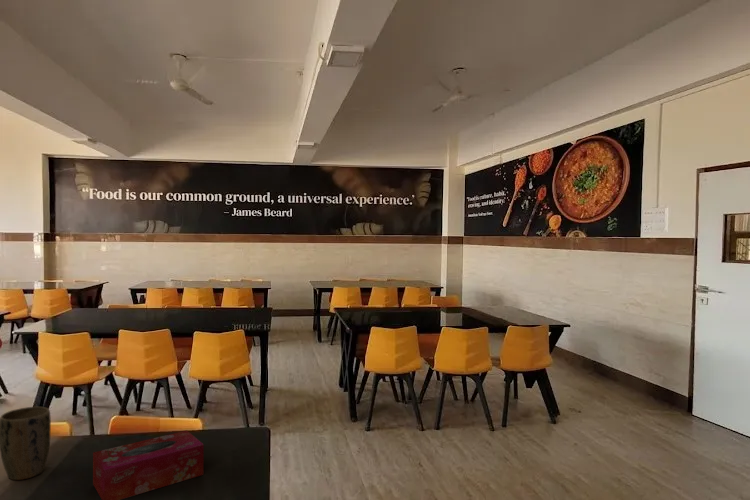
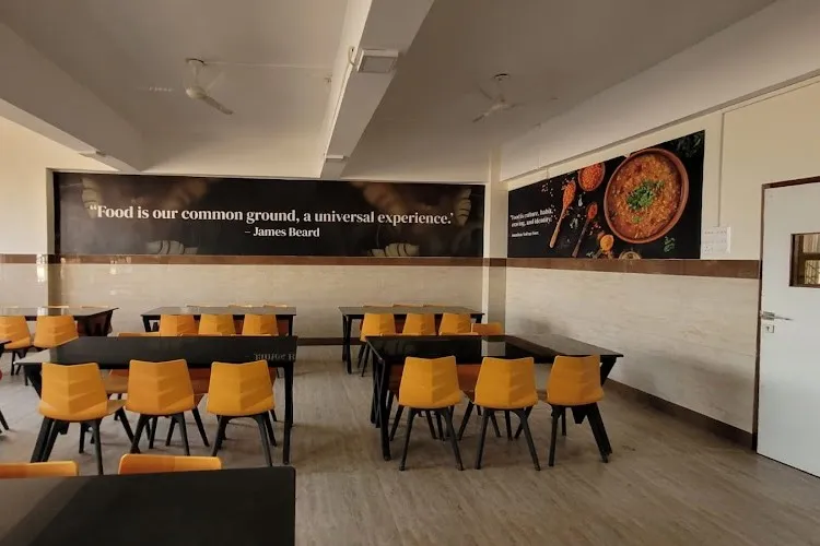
- tissue box (149, 463)
- plant pot (25, 443)
